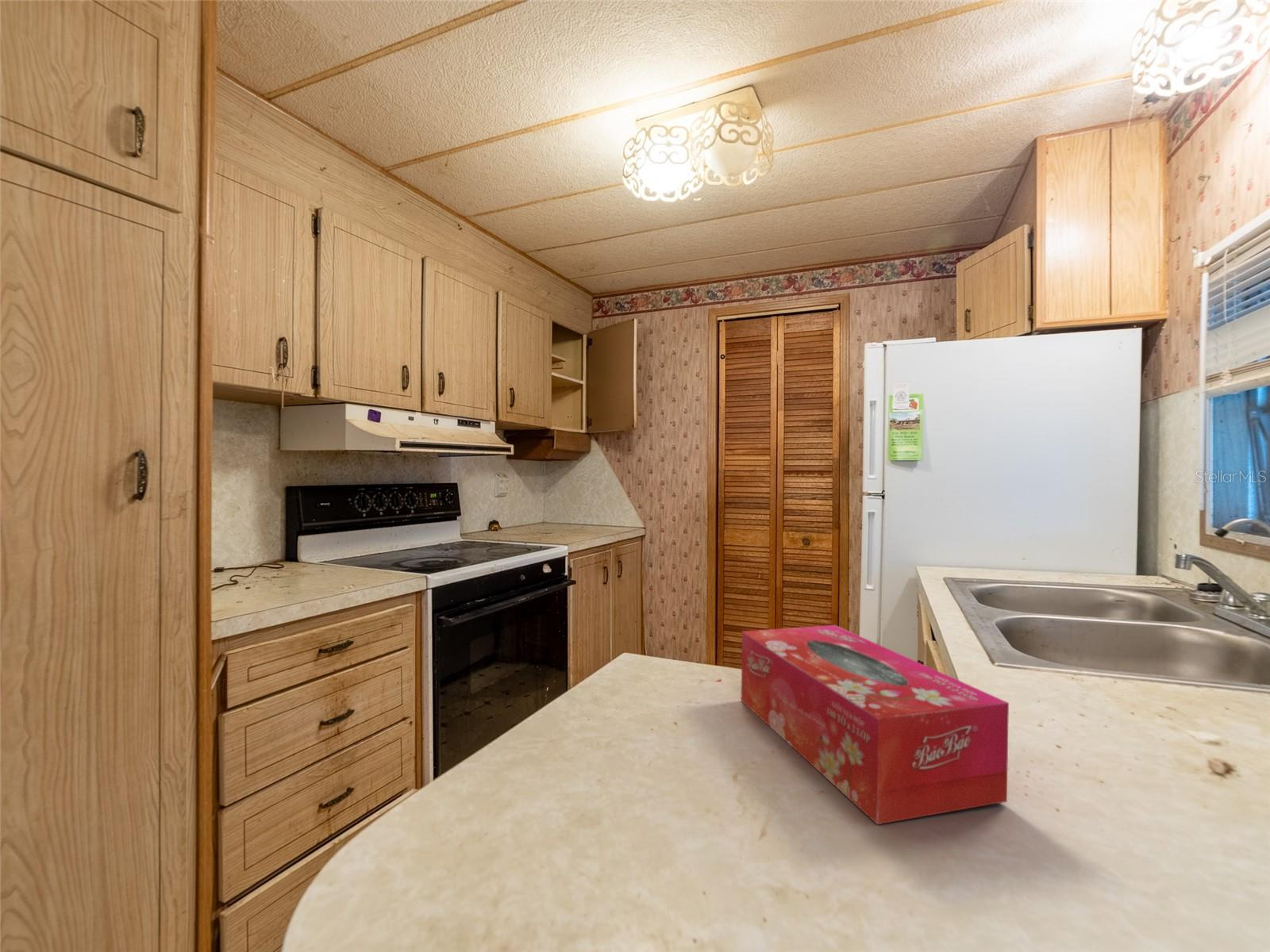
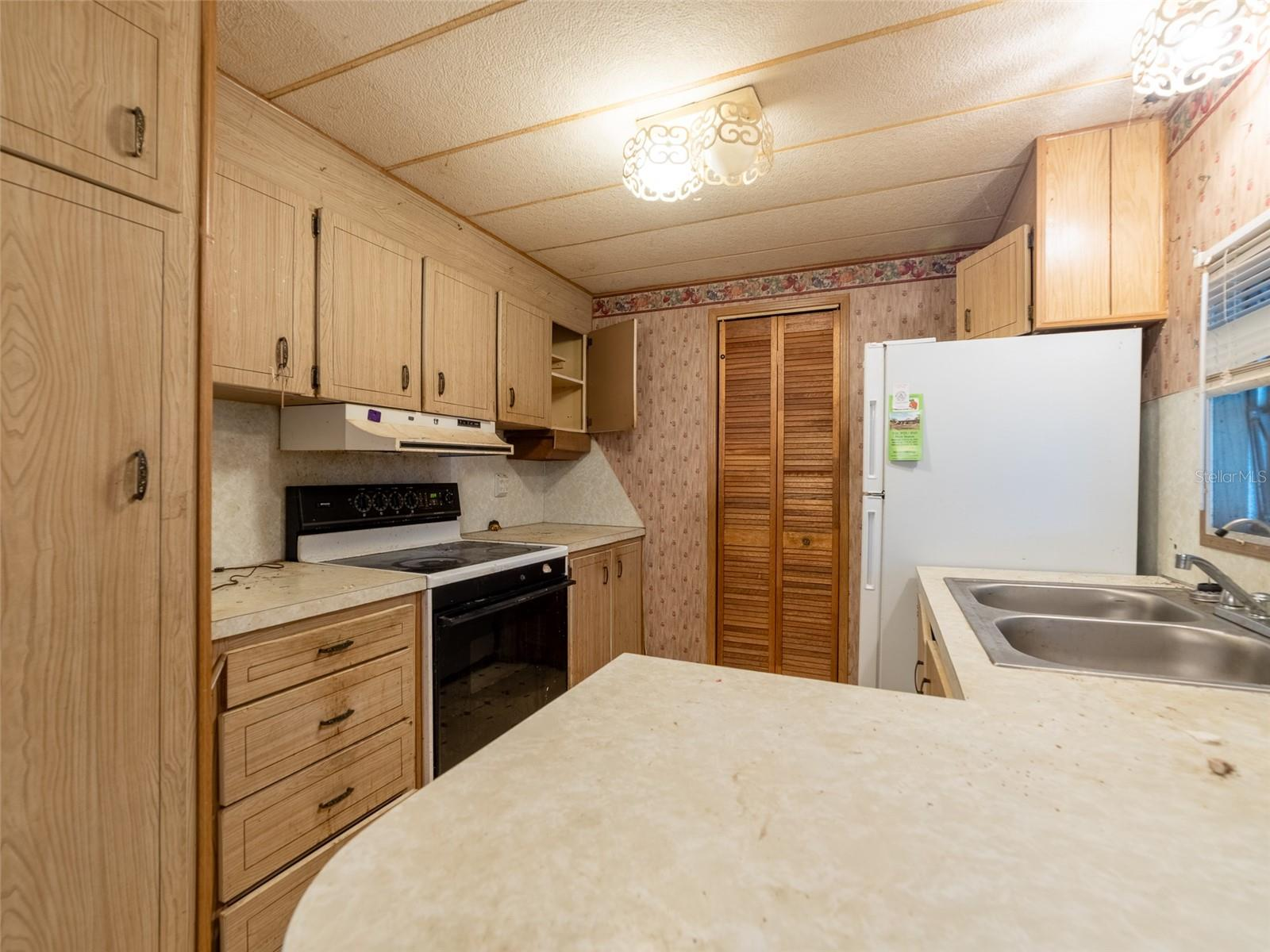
- tissue box (851, 701)
